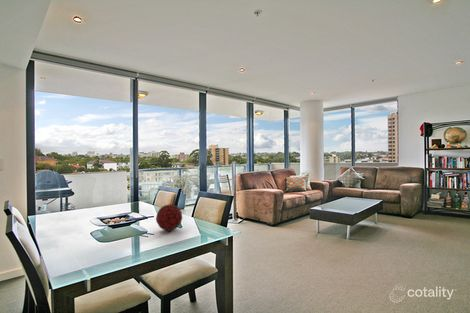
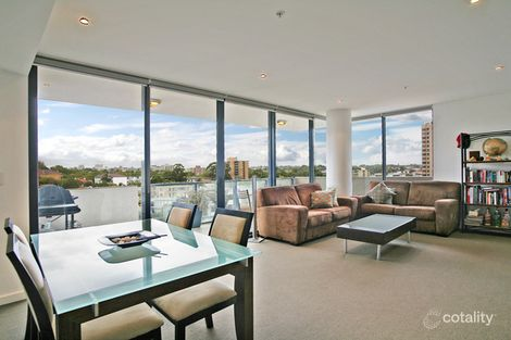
- decorative orb (169, 217)
